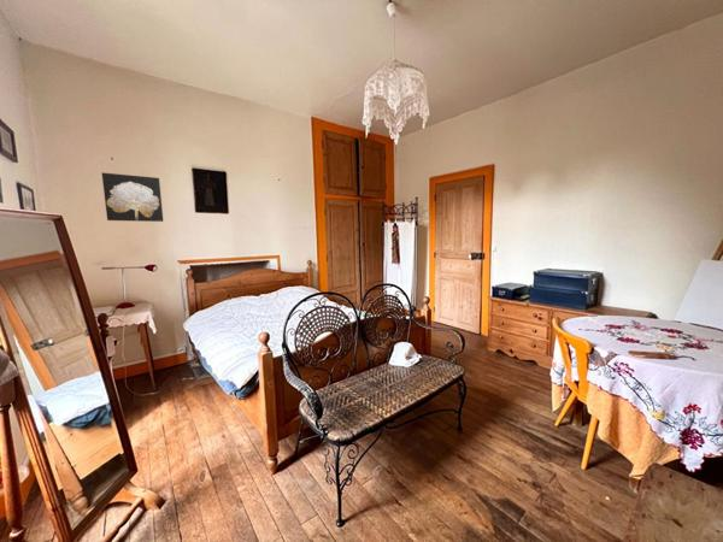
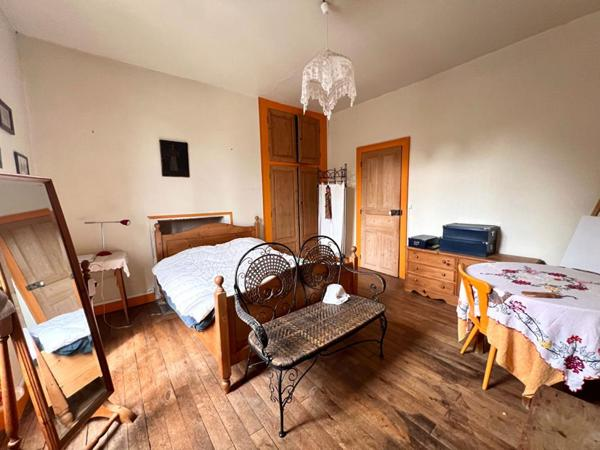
- wall art (134, 198)
